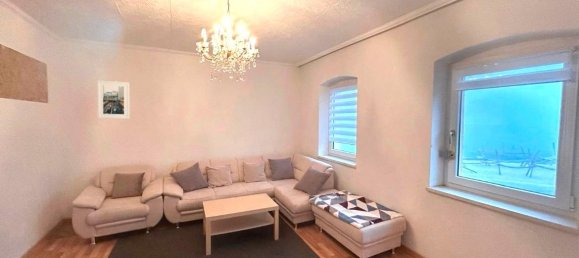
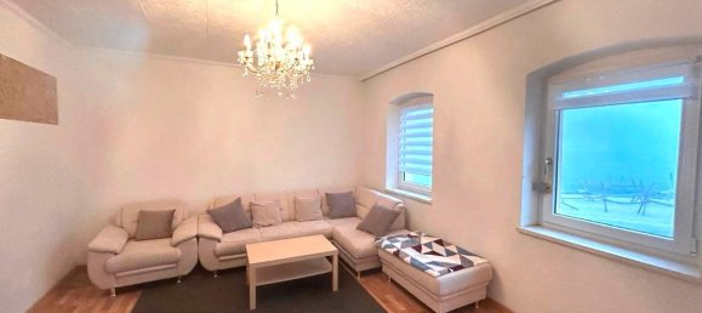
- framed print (113, 100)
